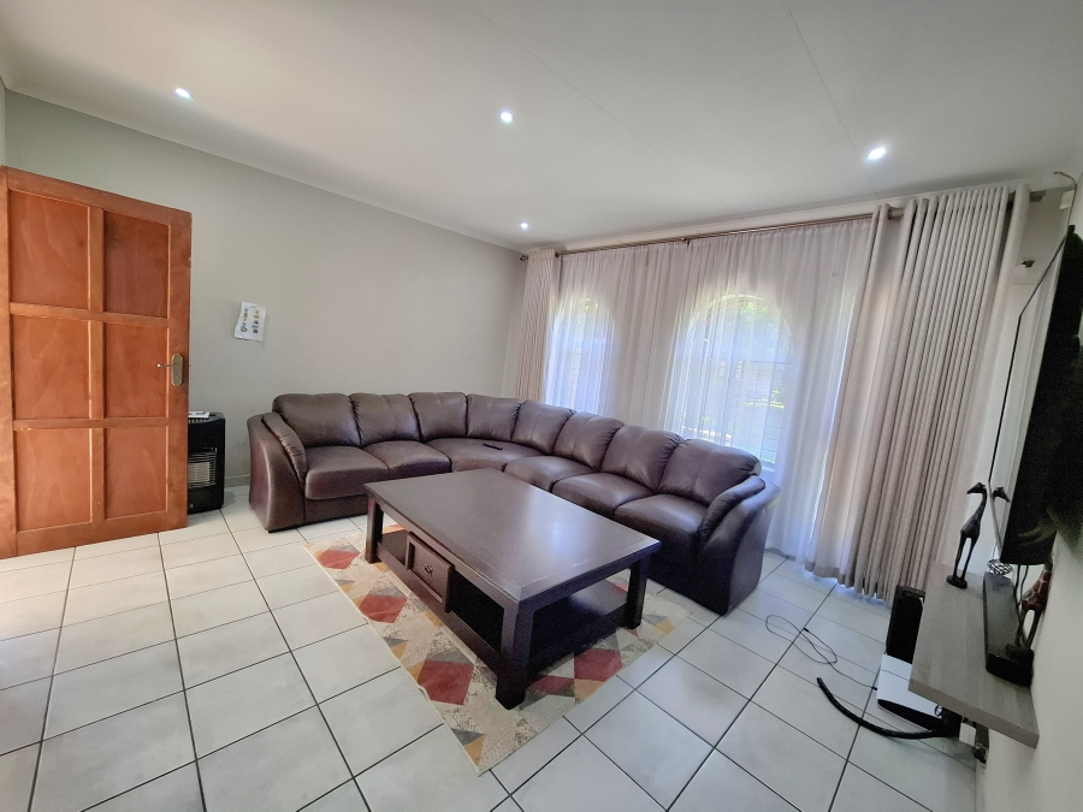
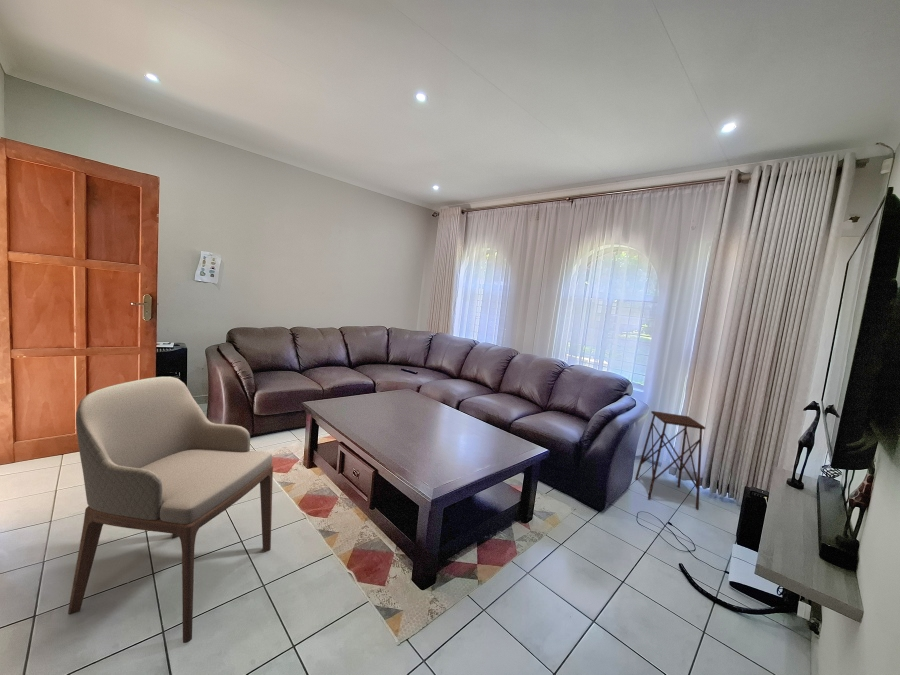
+ side table (671, 456)
+ armchair (186, 486)
